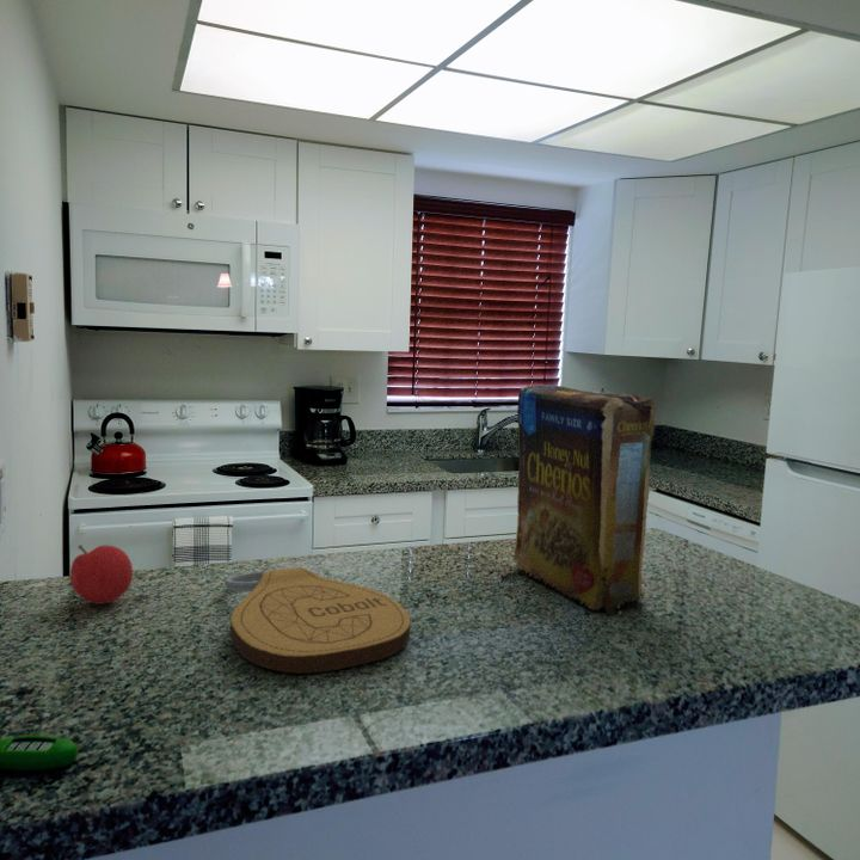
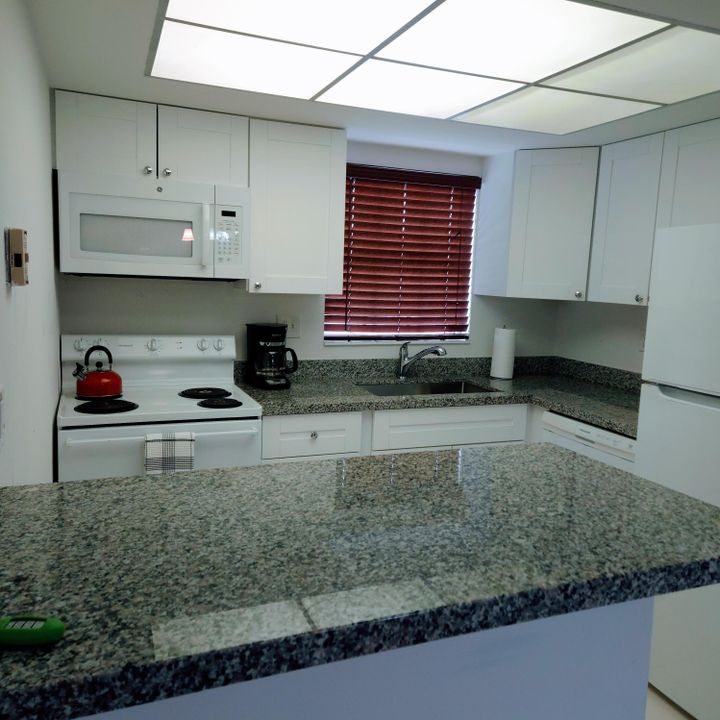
- cereal box (566, 490)
- key chain (297, 598)
- fruit (102, 575)
